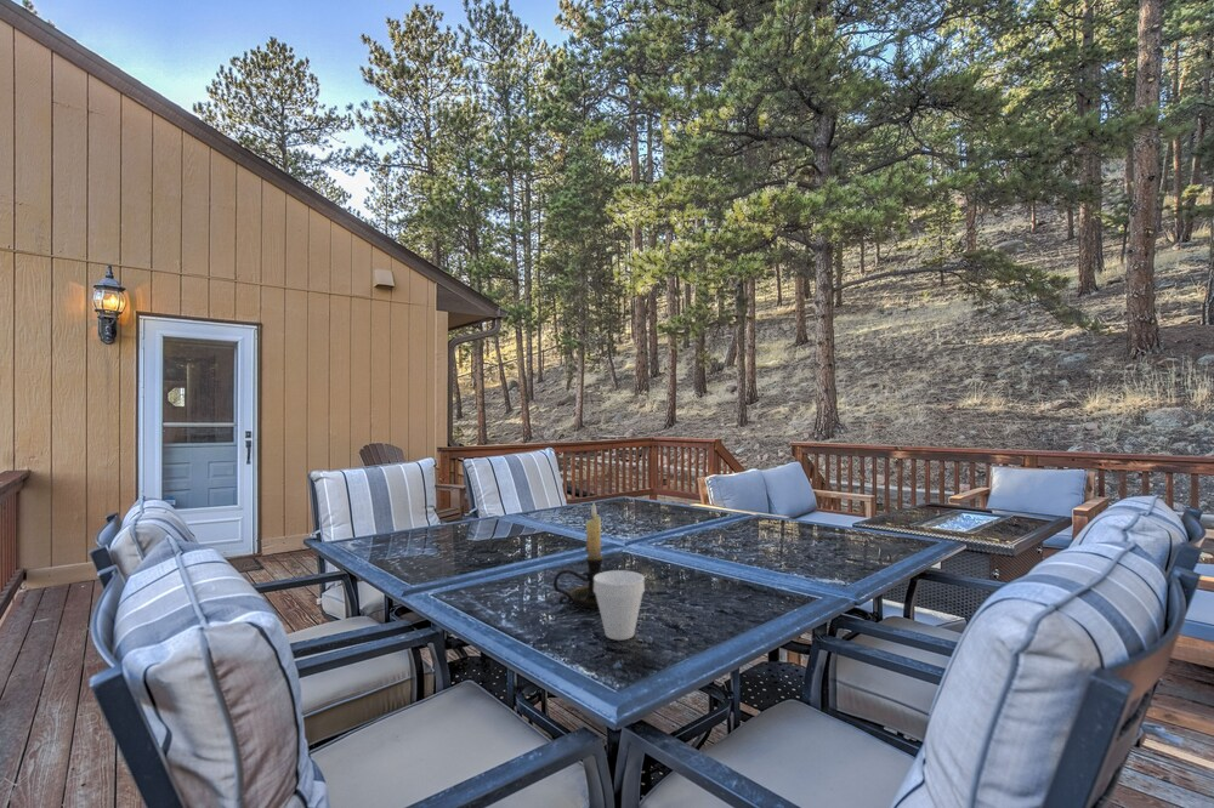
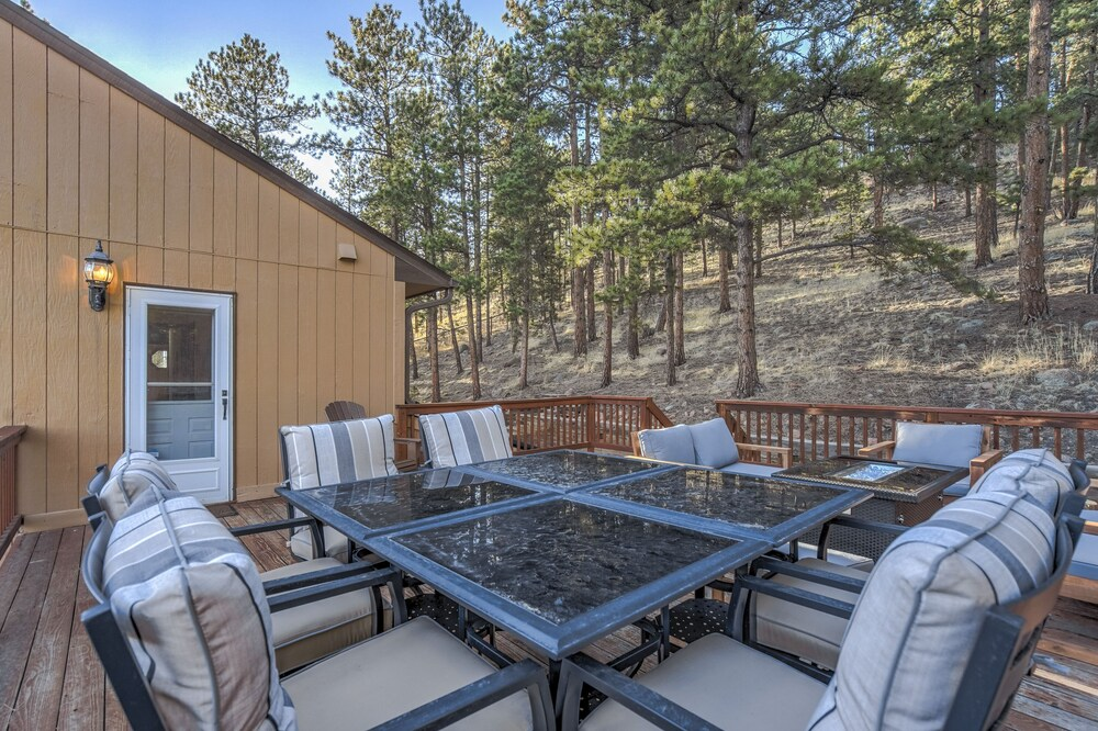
- candle holder (588, 552)
- cup (619, 605)
